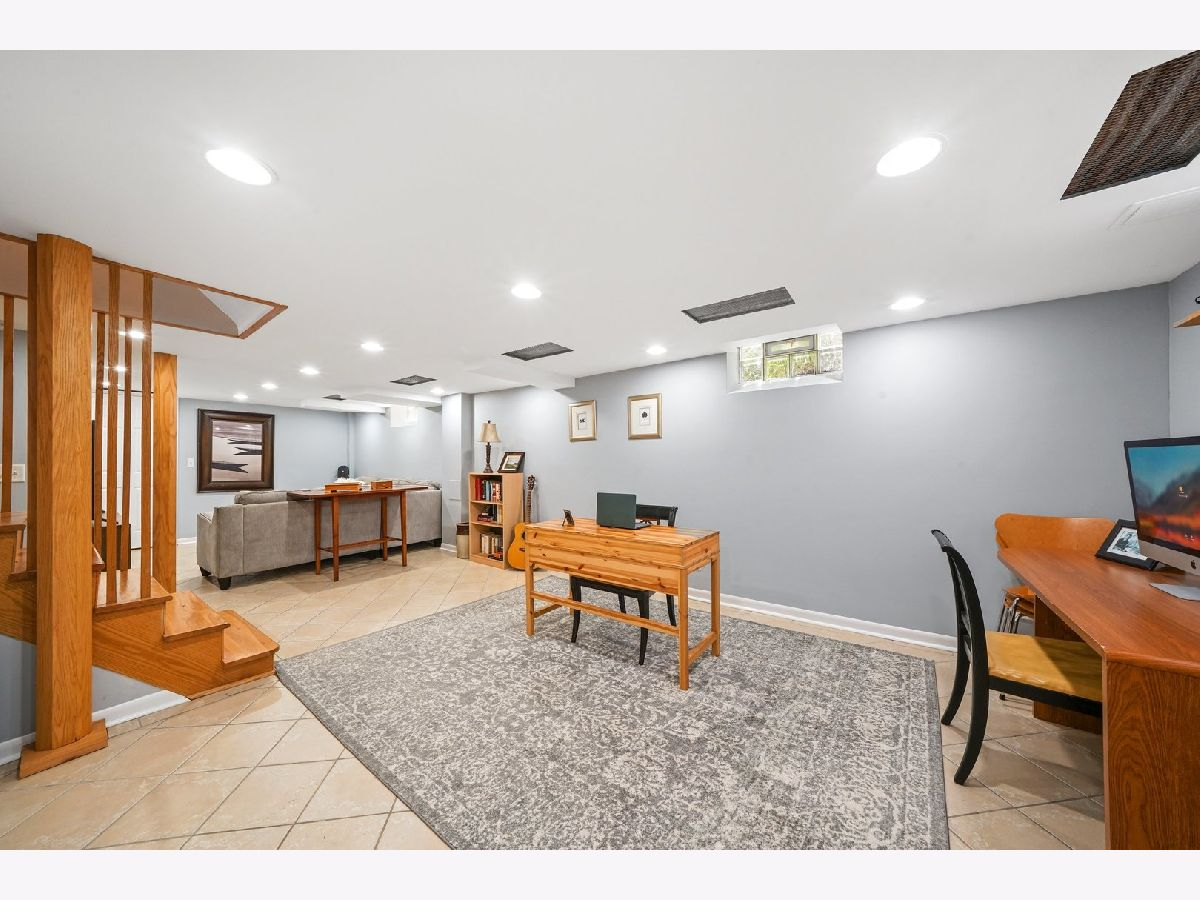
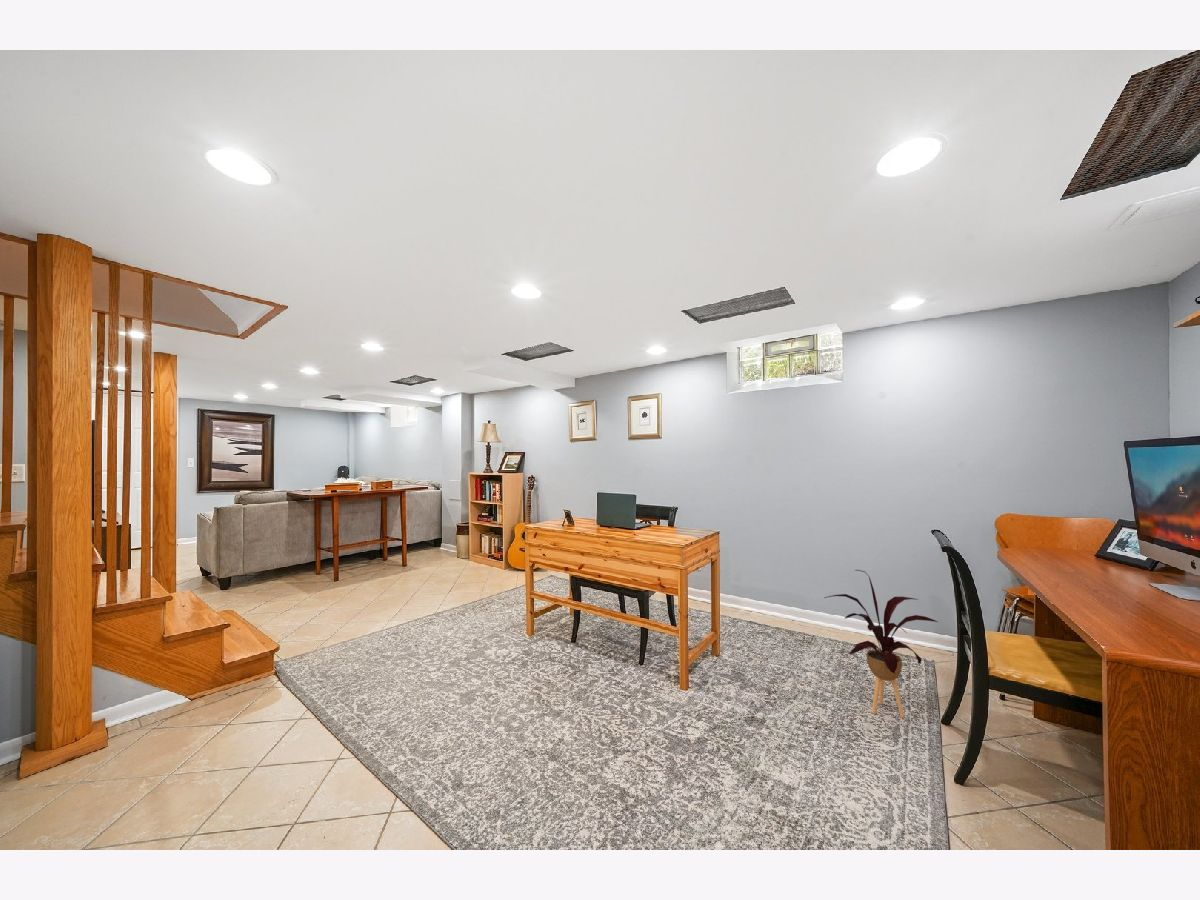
+ house plant (880, 637)
